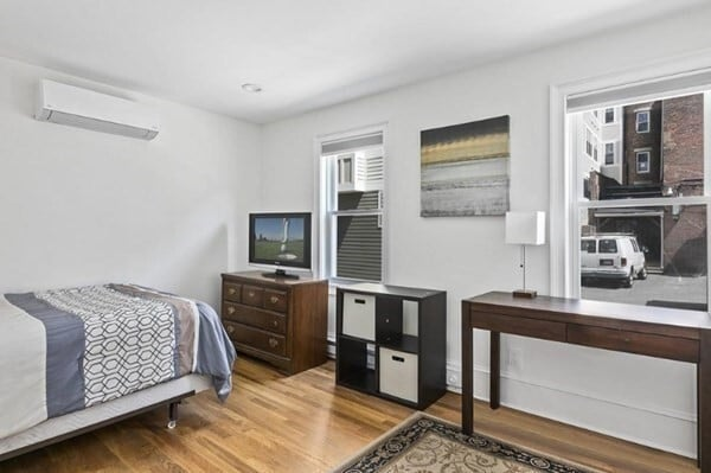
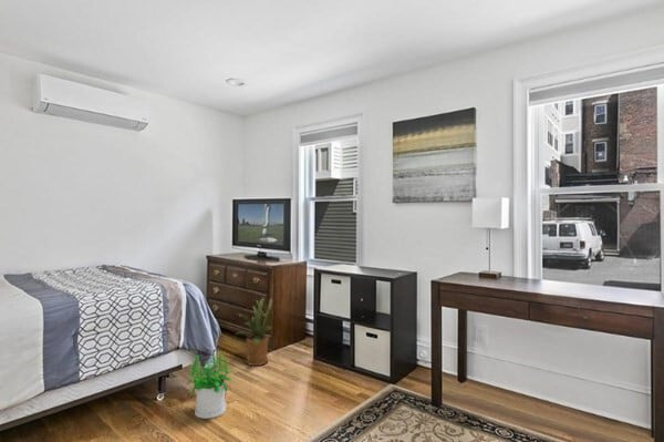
+ potted plant (209, 384)
+ house plant (253, 330)
